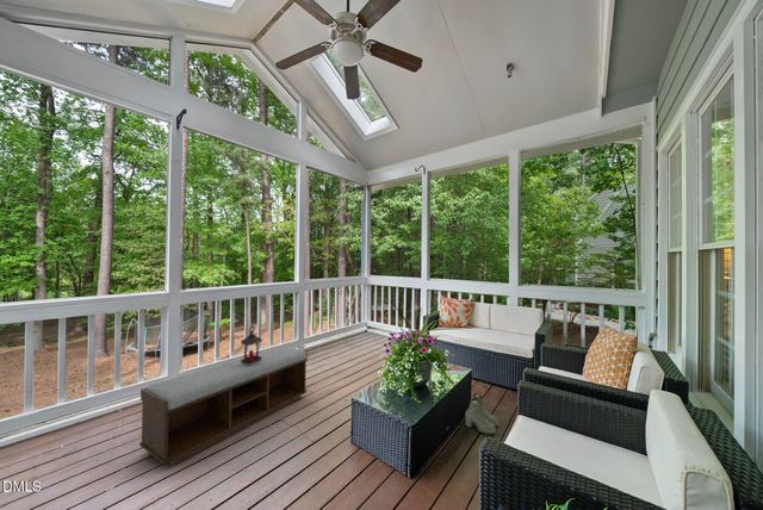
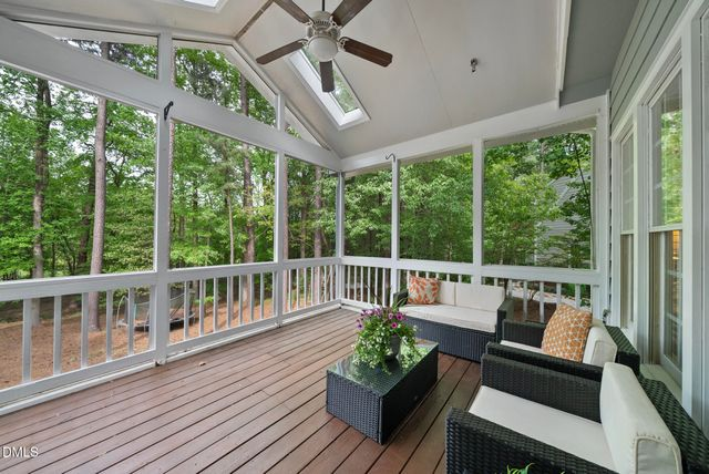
- bench (237, 392)
- boots (480, 411)
- lantern (252, 343)
